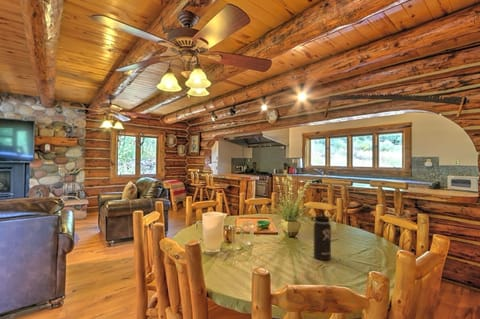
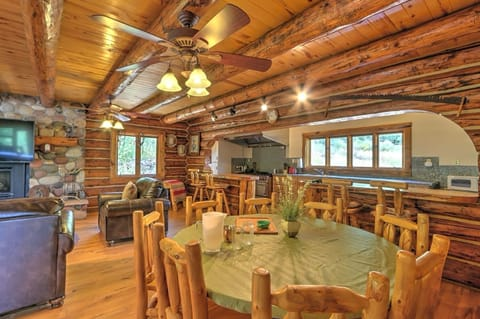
- thermos bottle (320, 233)
